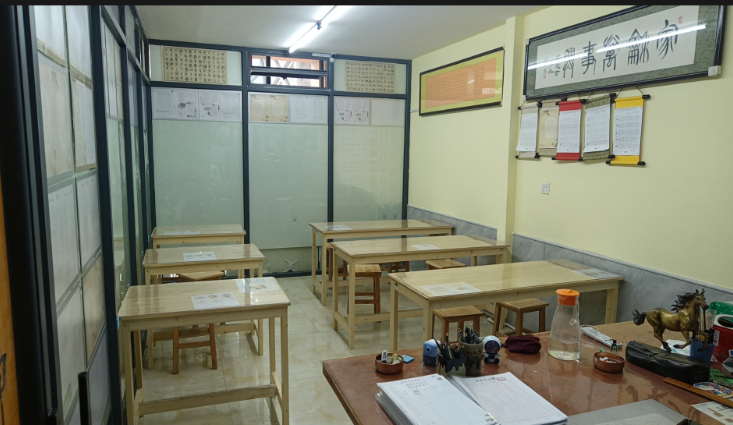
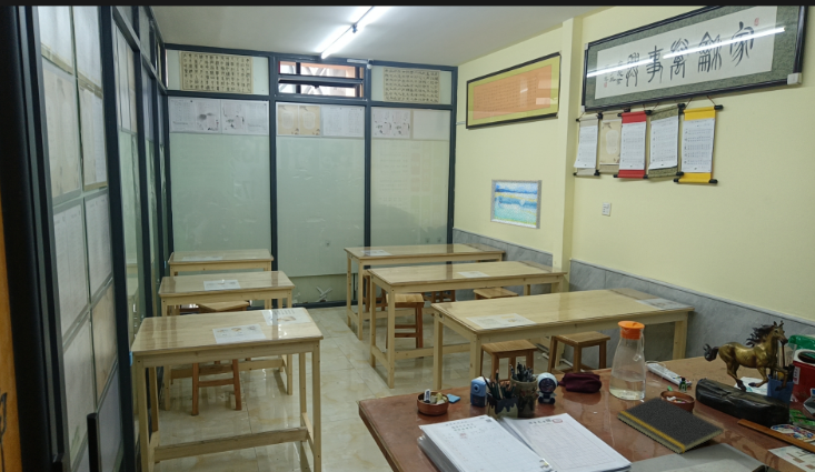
+ notepad (667, 422)
+ wall art (514, 202)
